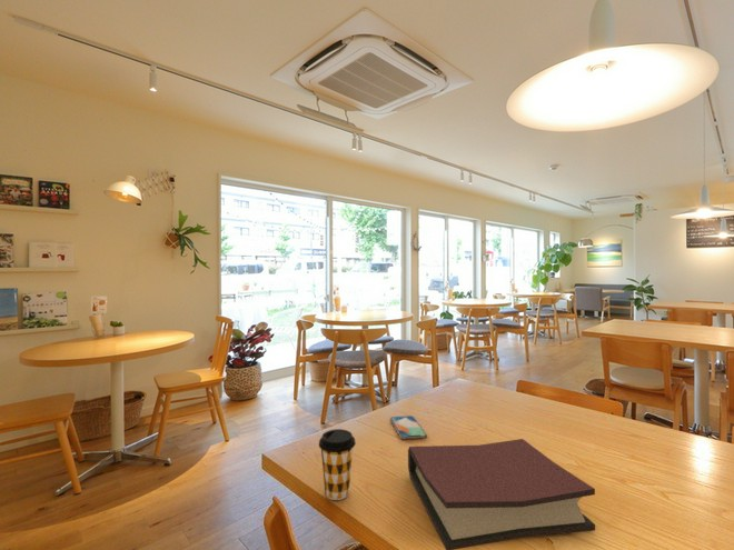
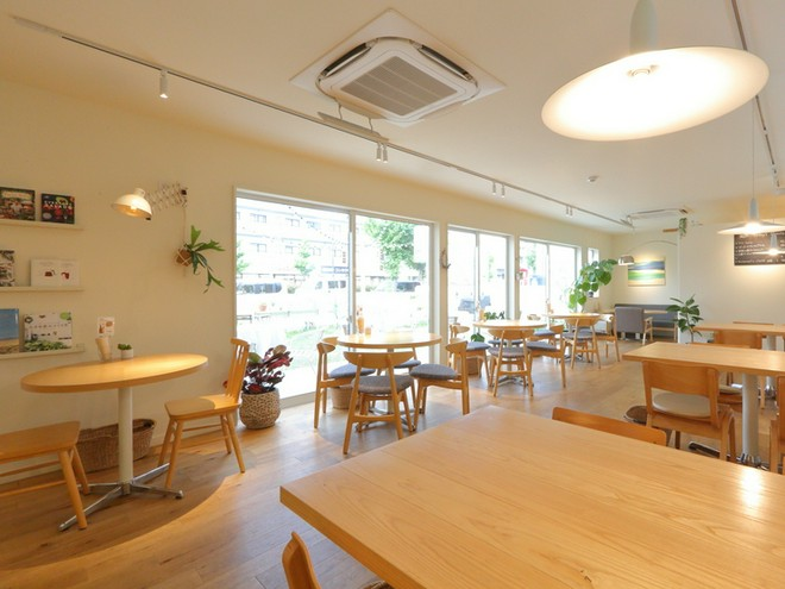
- hardback book (489, 479)
- smartphone (407, 426)
- coffee cup (337, 463)
